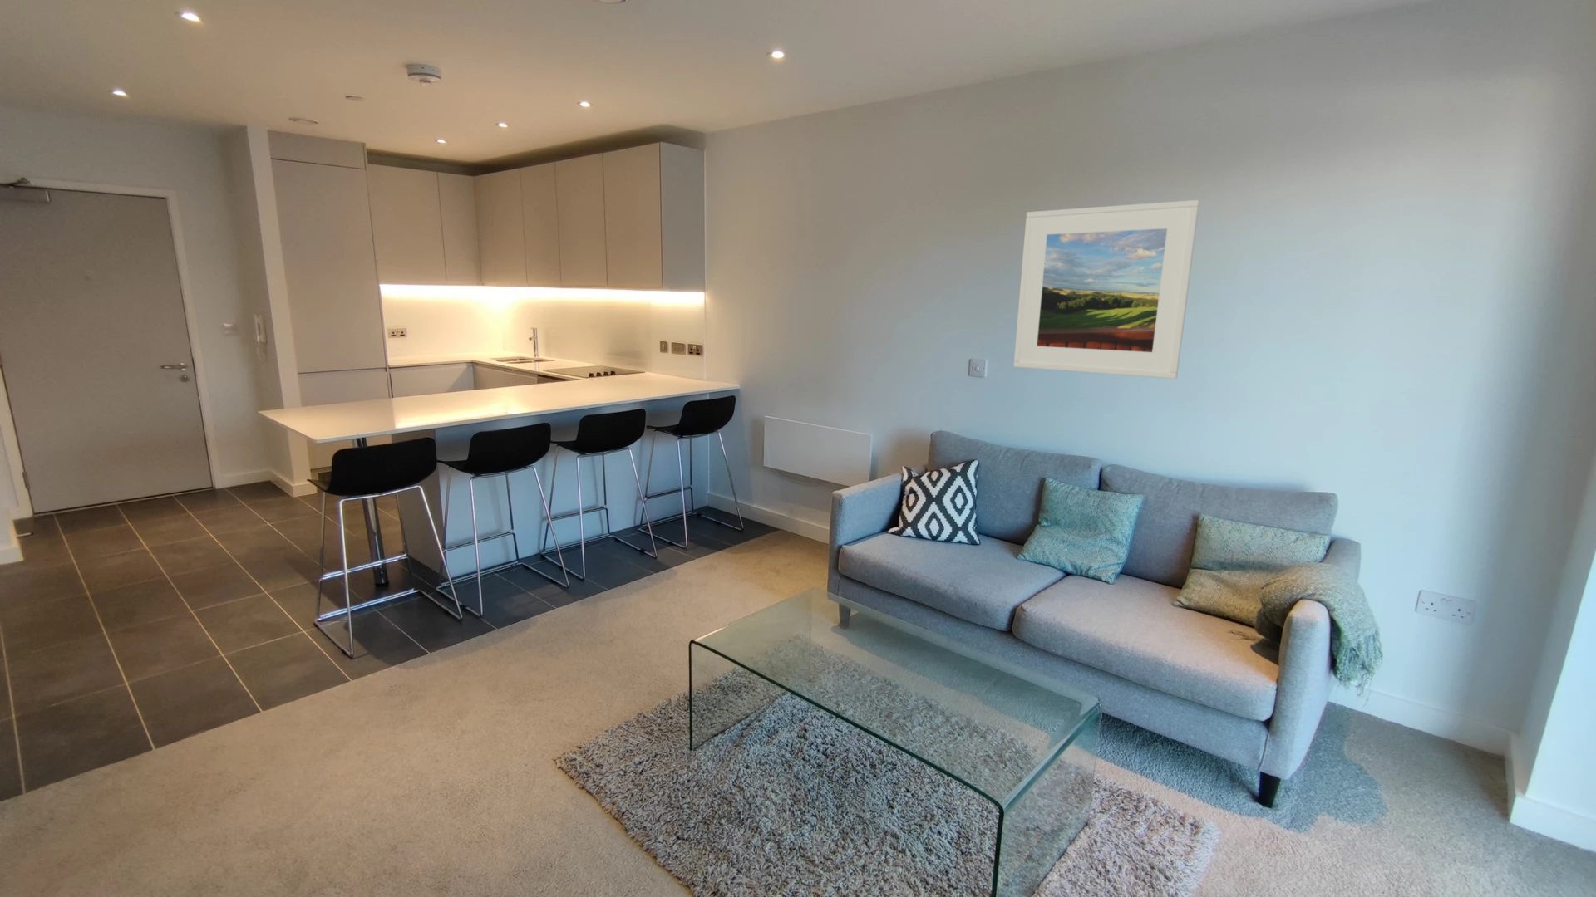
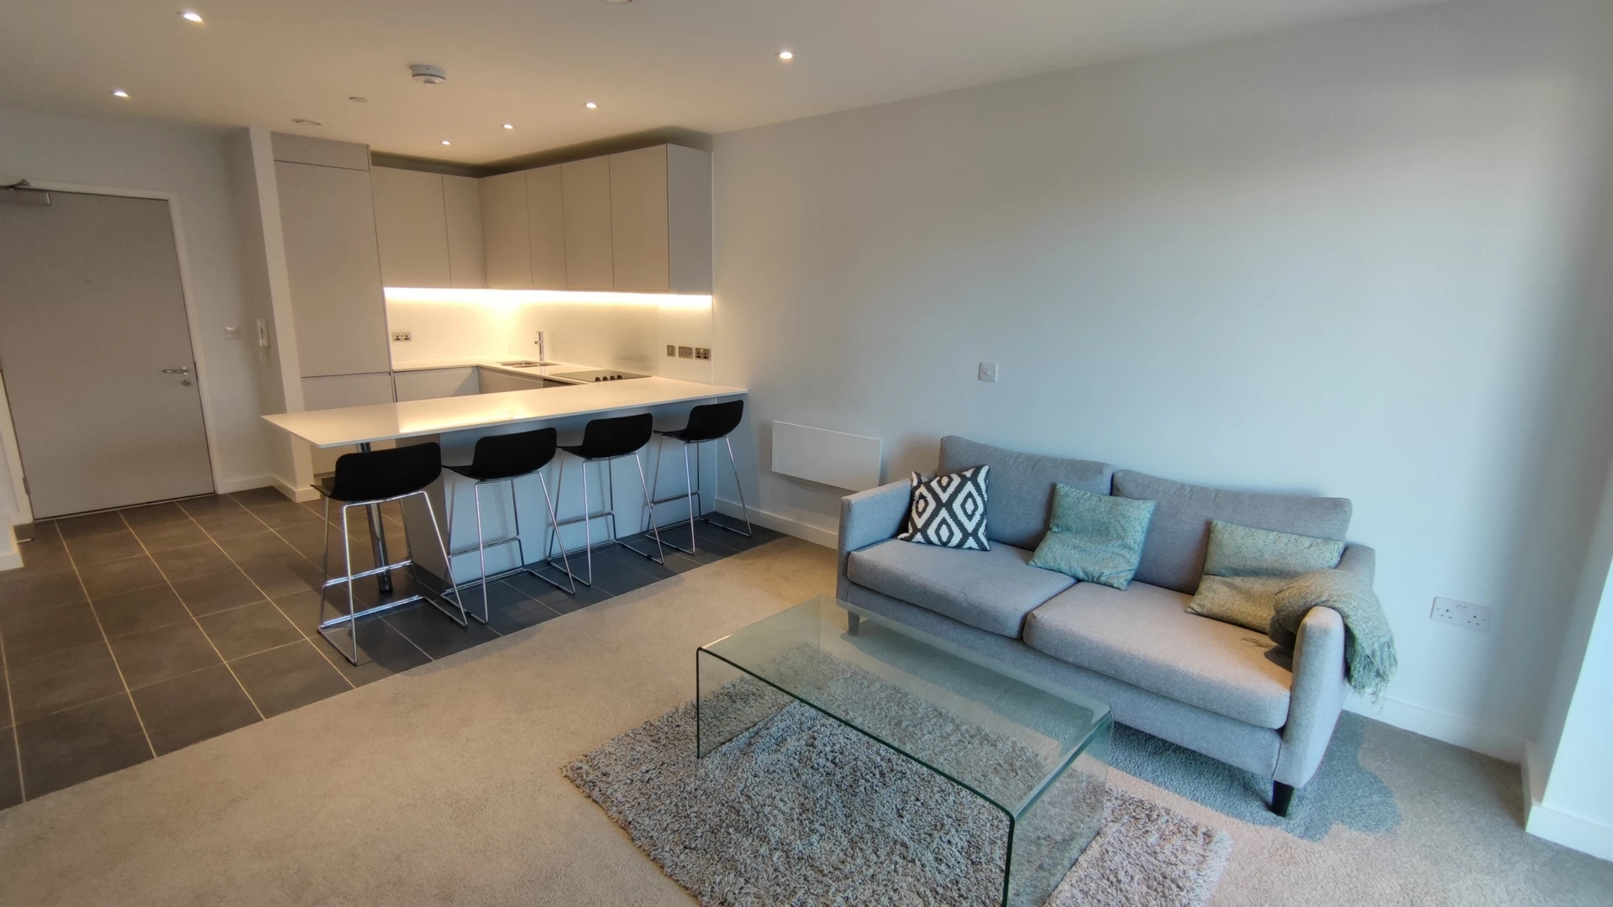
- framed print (1098, 290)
